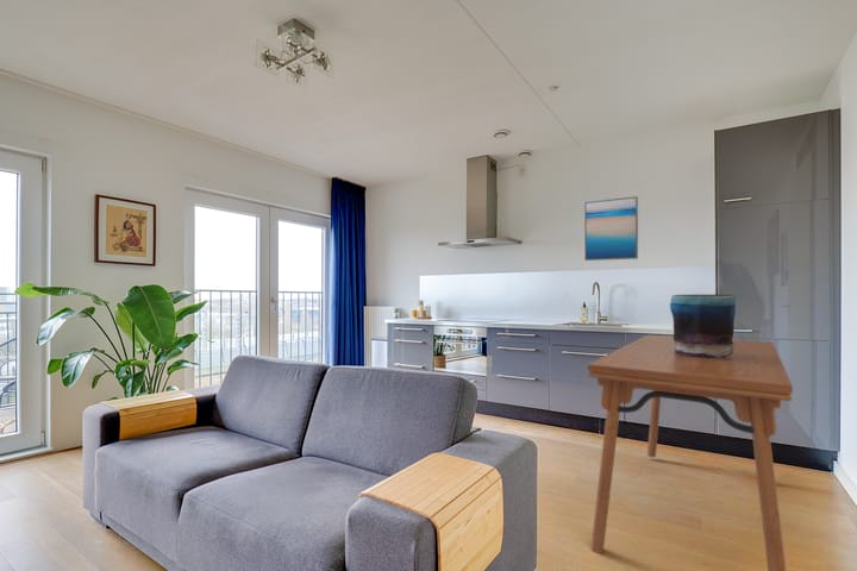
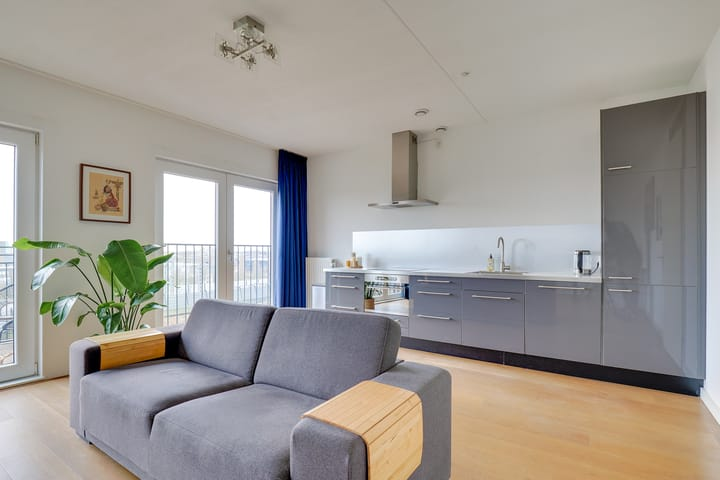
- vase (702, 324)
- dining table (700, 402)
- wall art (609, 230)
